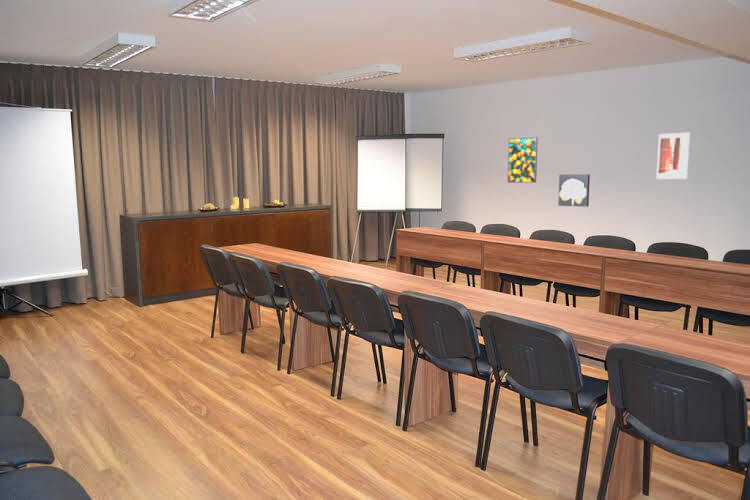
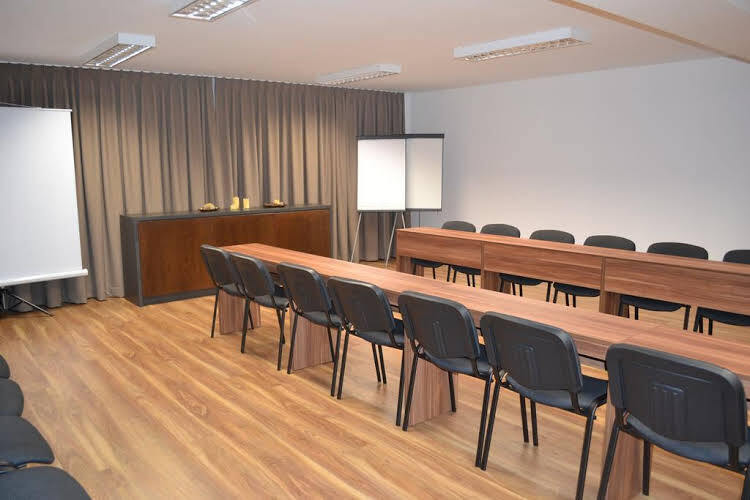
- wall art (573, 190)
- wall art (672, 156)
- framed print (522, 160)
